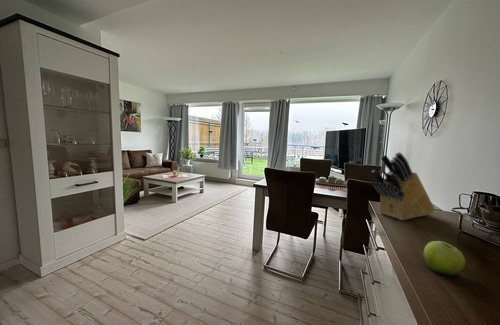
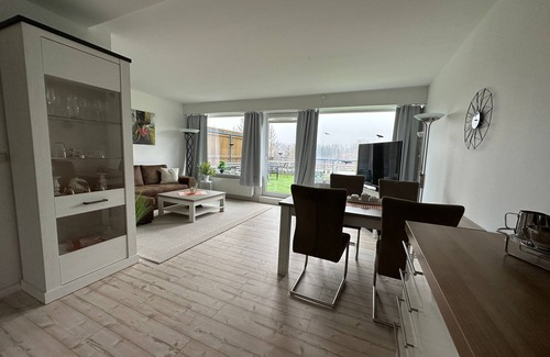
- knife block (403, 184)
- fruit (443, 256)
